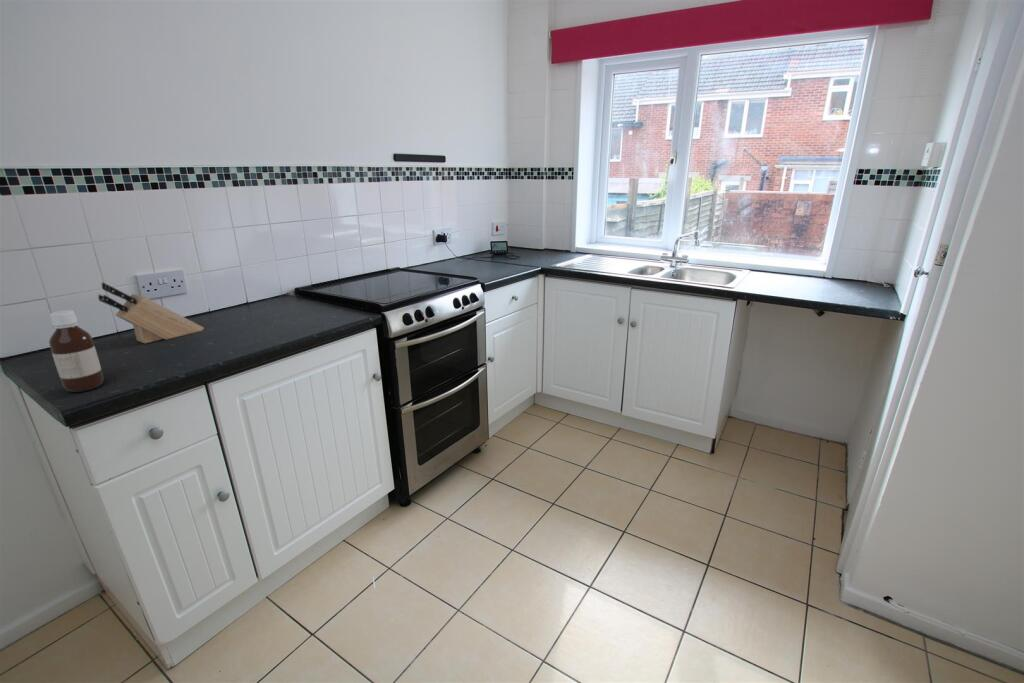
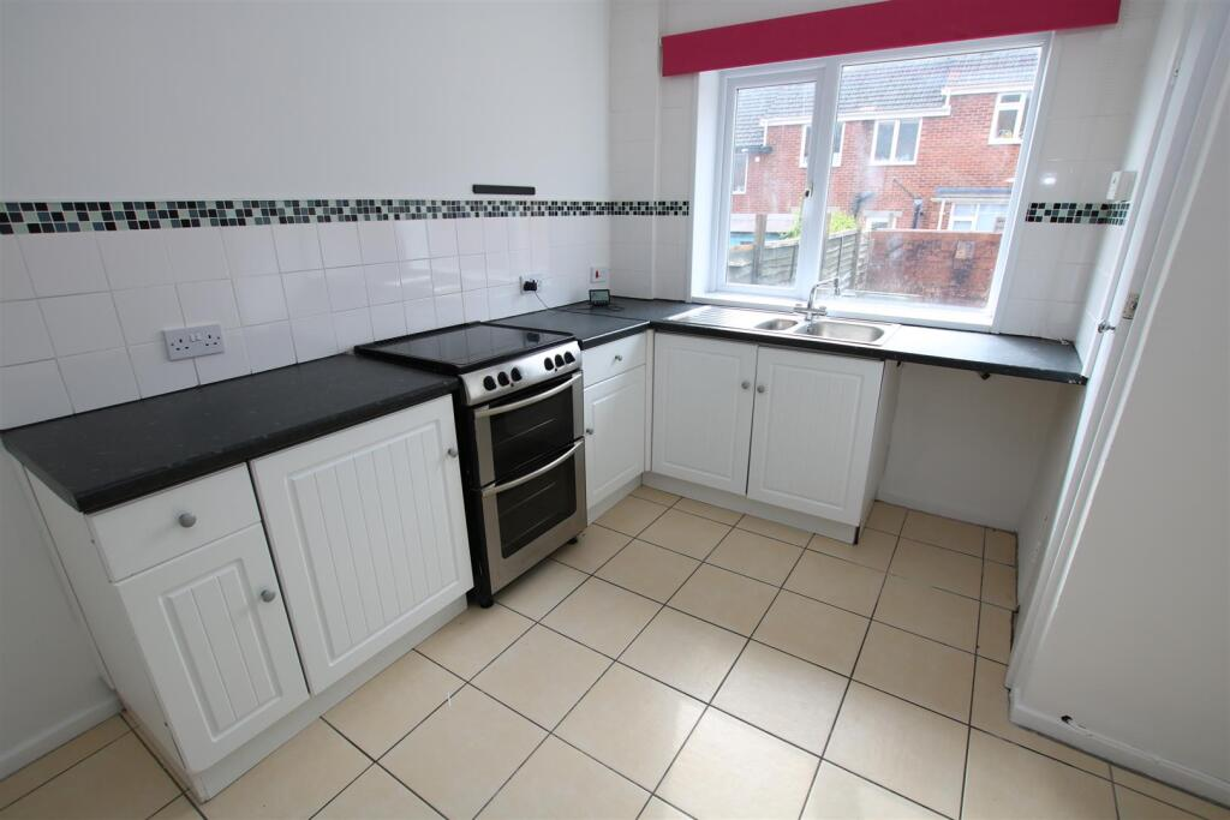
- knife block (151, 308)
- bottle (74, 350)
